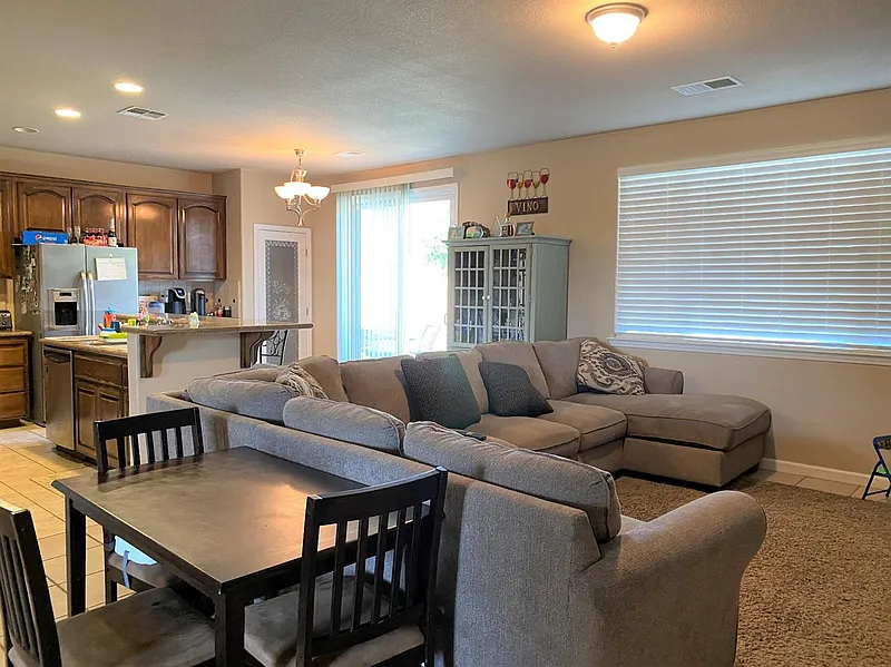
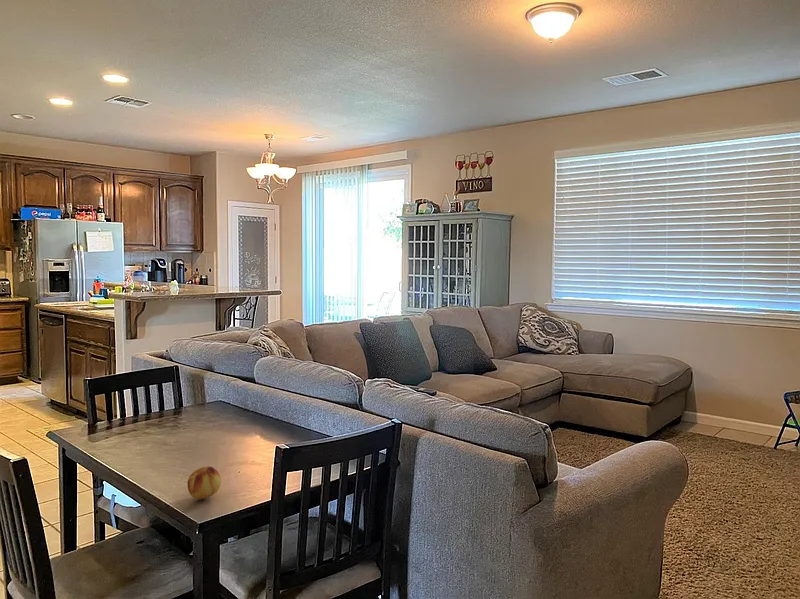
+ fruit (204, 482)
